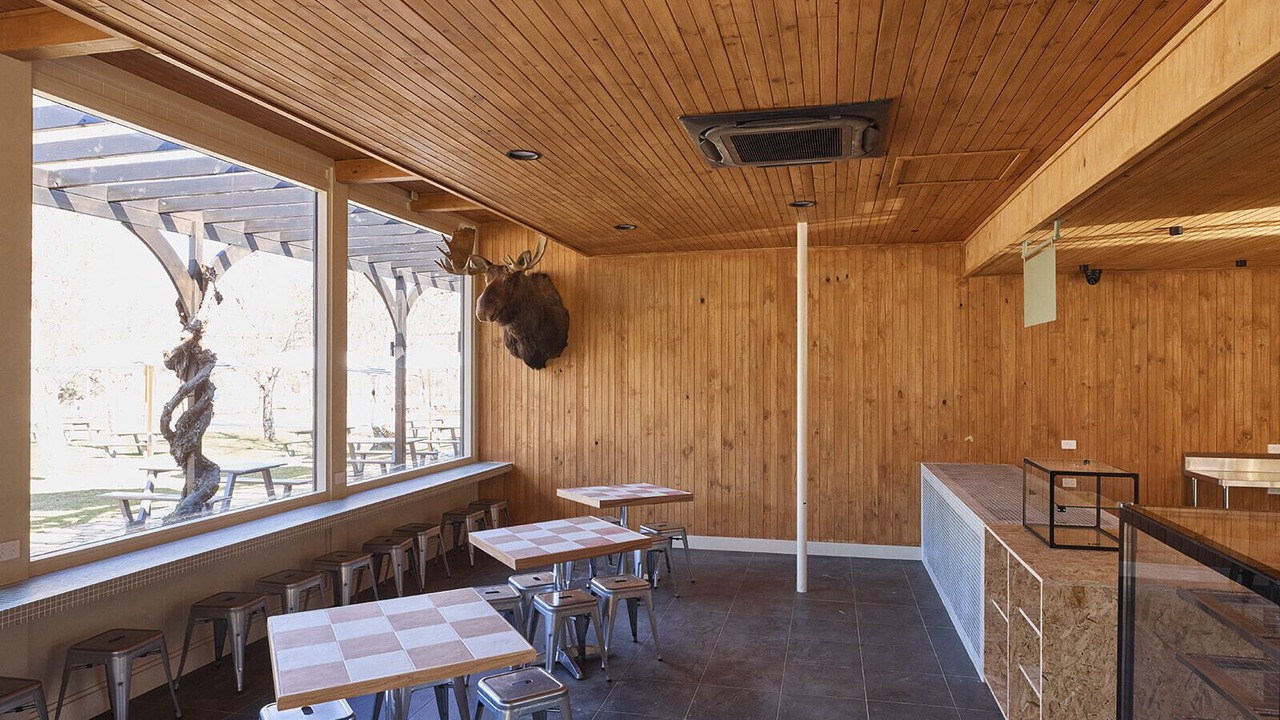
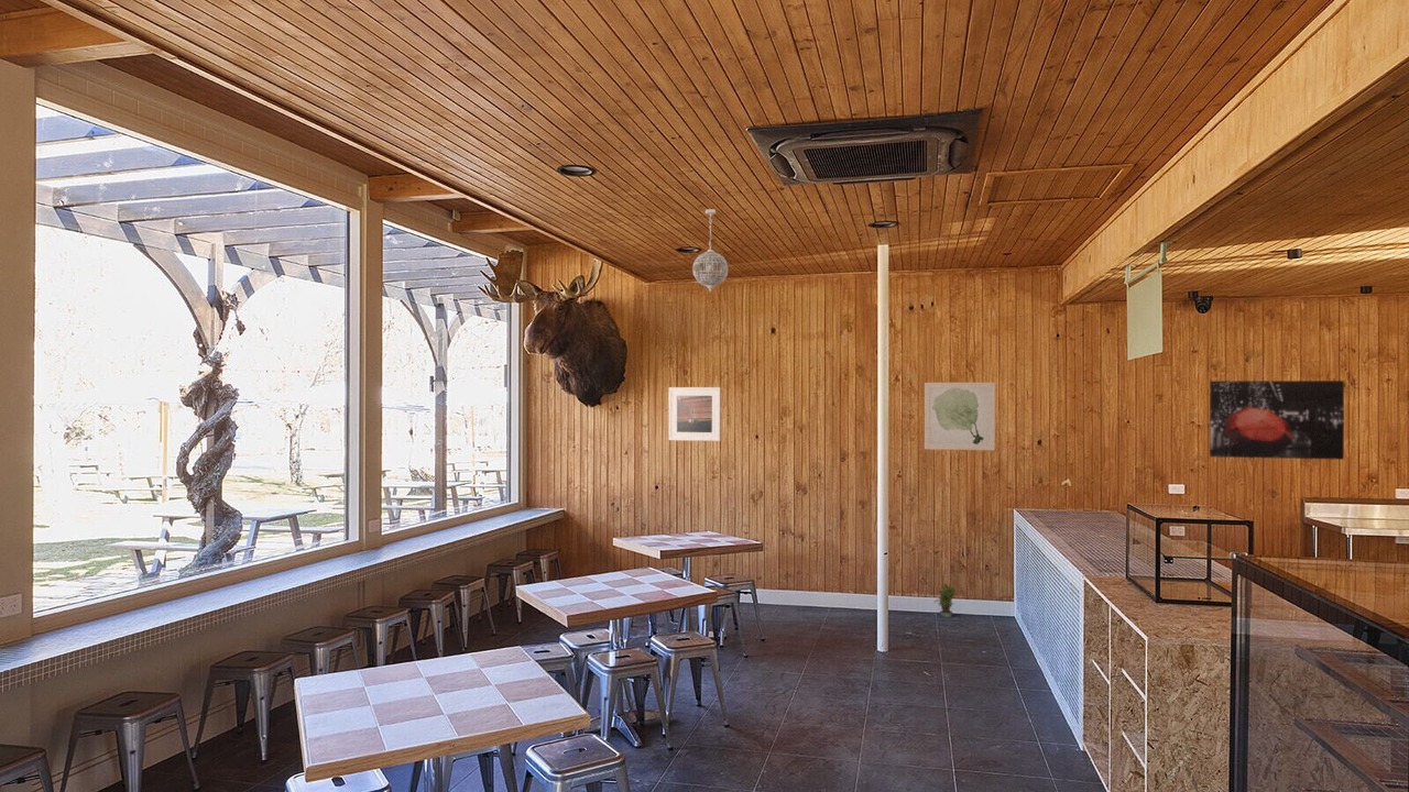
+ potted plant (944, 598)
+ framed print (693, 414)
+ pendant light (710, 251)
+ wall art (959, 416)
+ wall art (1275, 419)
